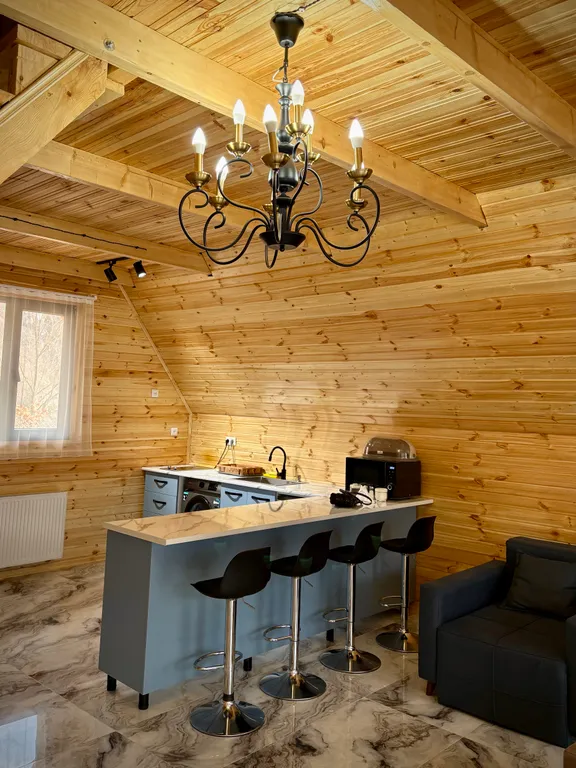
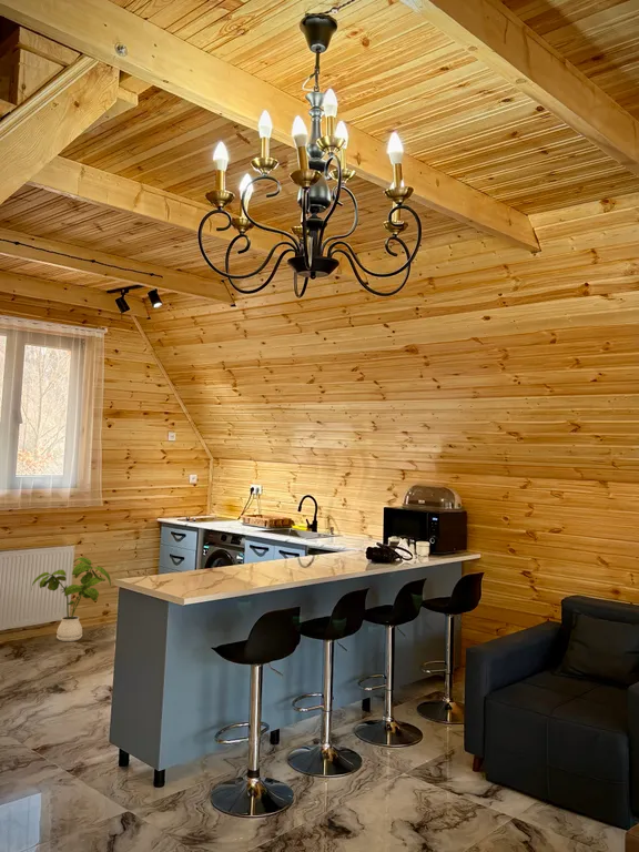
+ house plant (80, 598)
